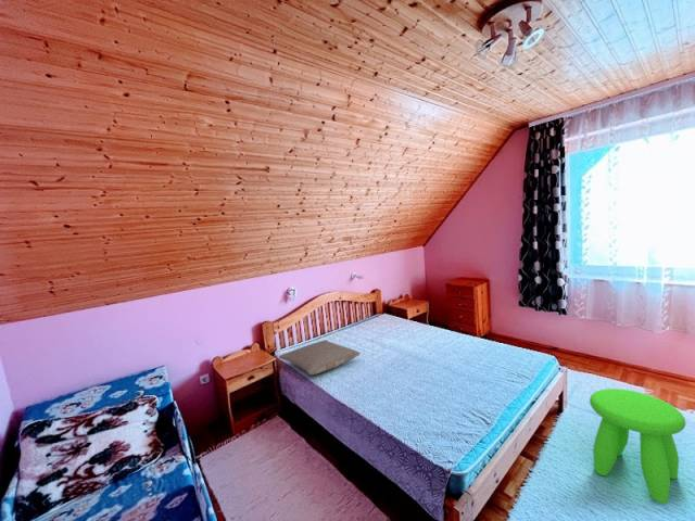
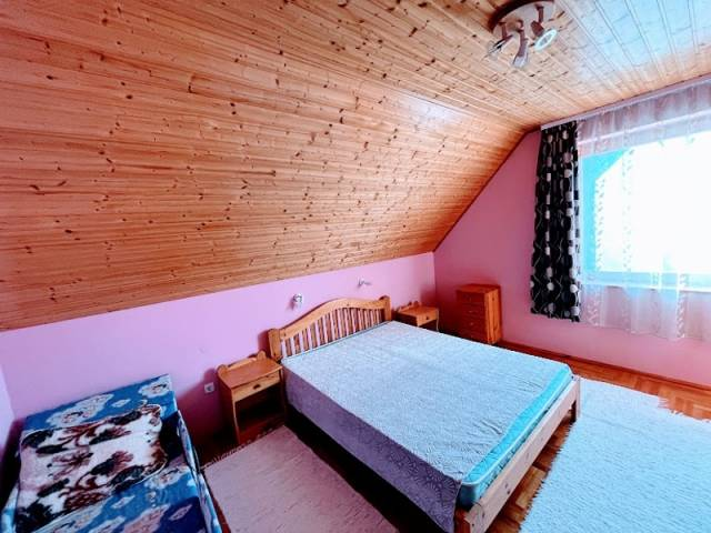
- pillow (318, 355)
- stool (628, 437)
